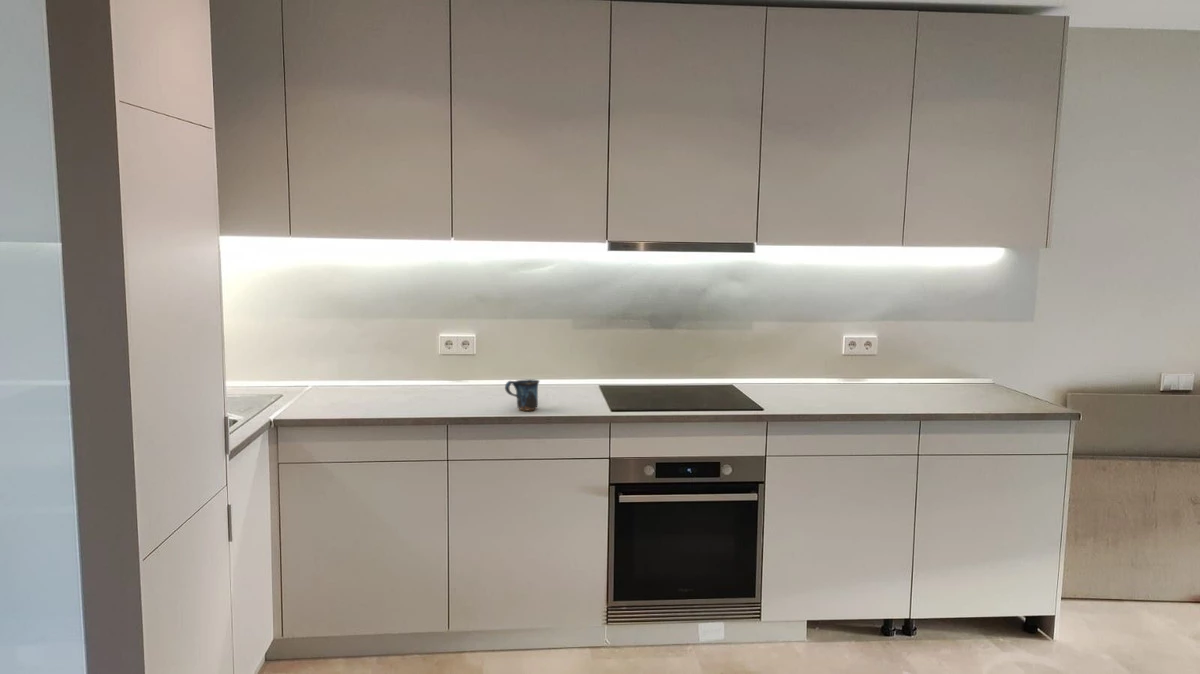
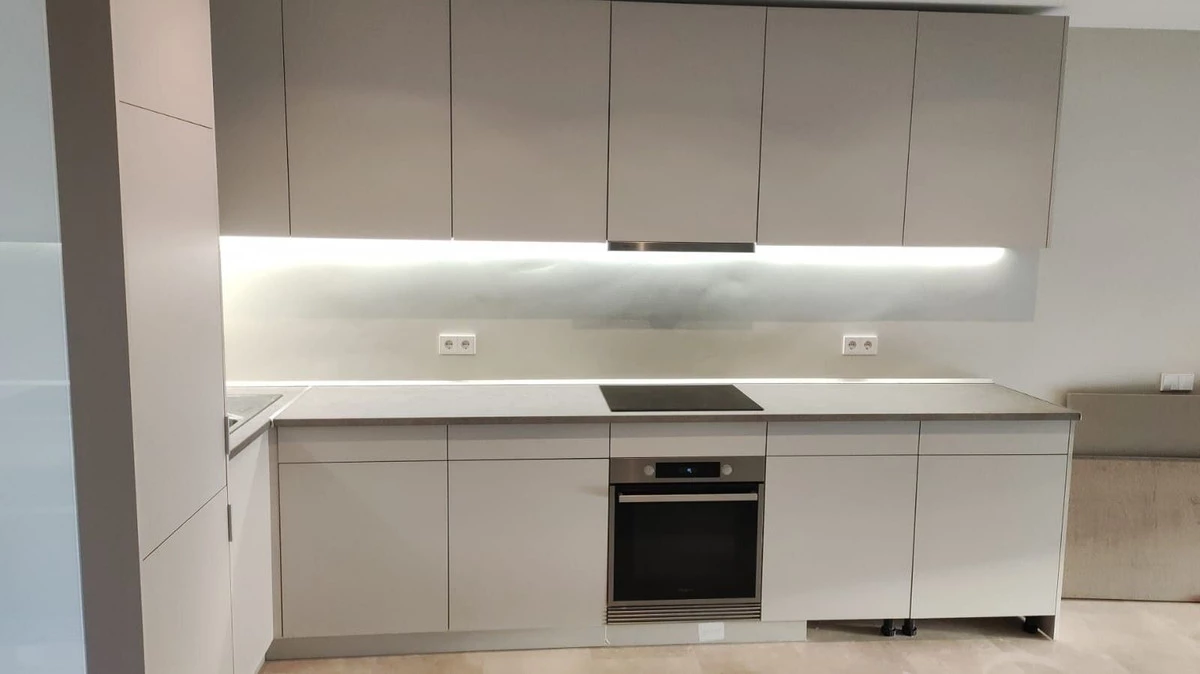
- mug (521, 394)
